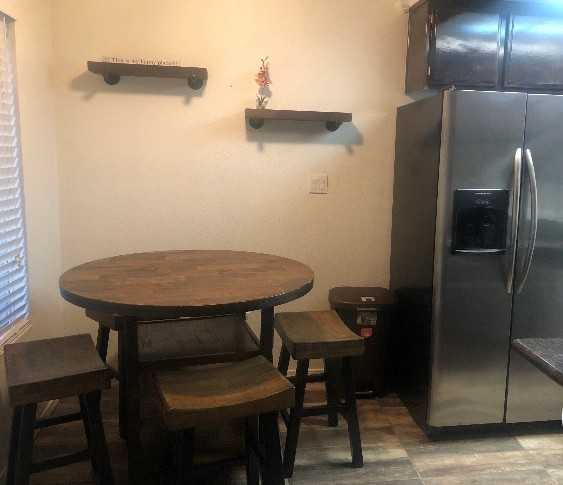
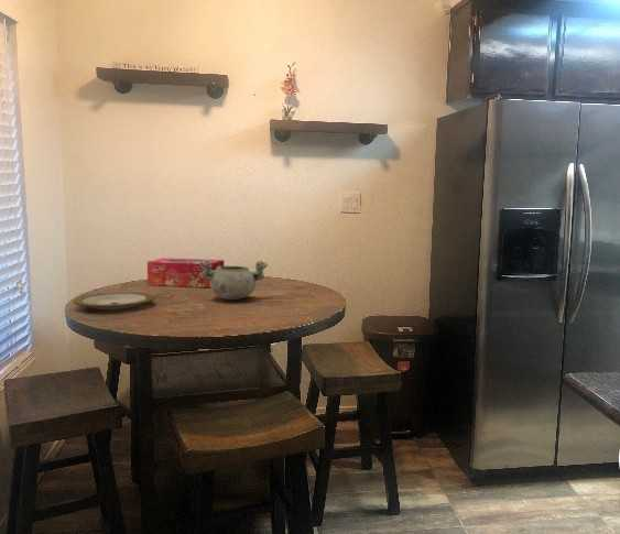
+ tissue box (186, 272)
+ plate (115, 302)
+ decorative bowl (233, 279)
